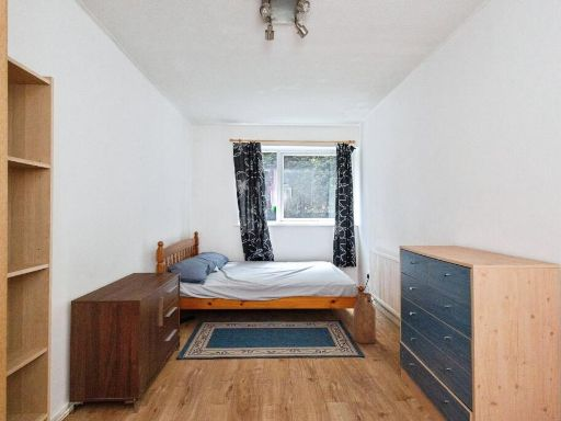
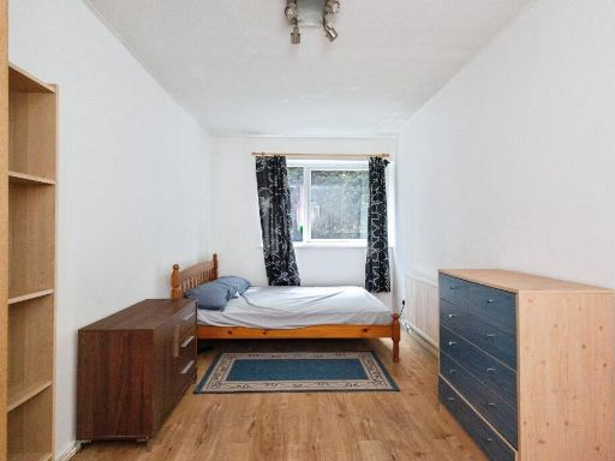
- watering can (365, 318)
